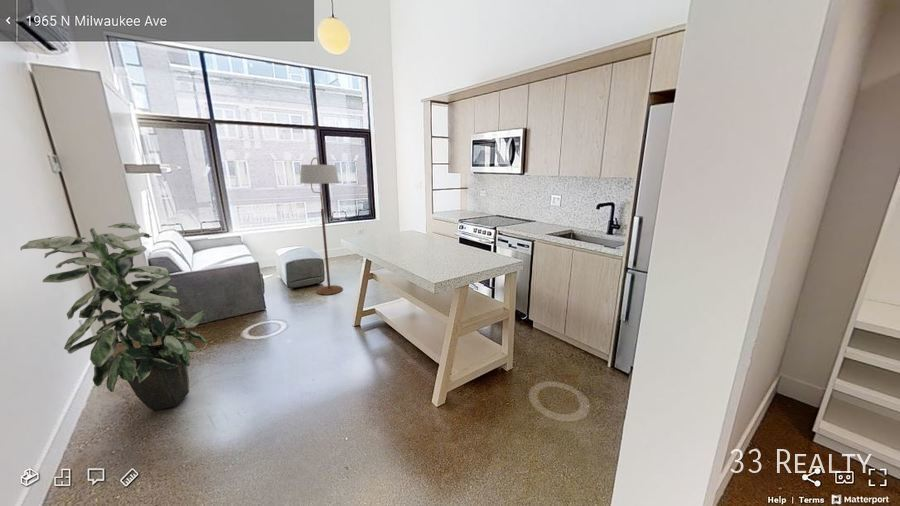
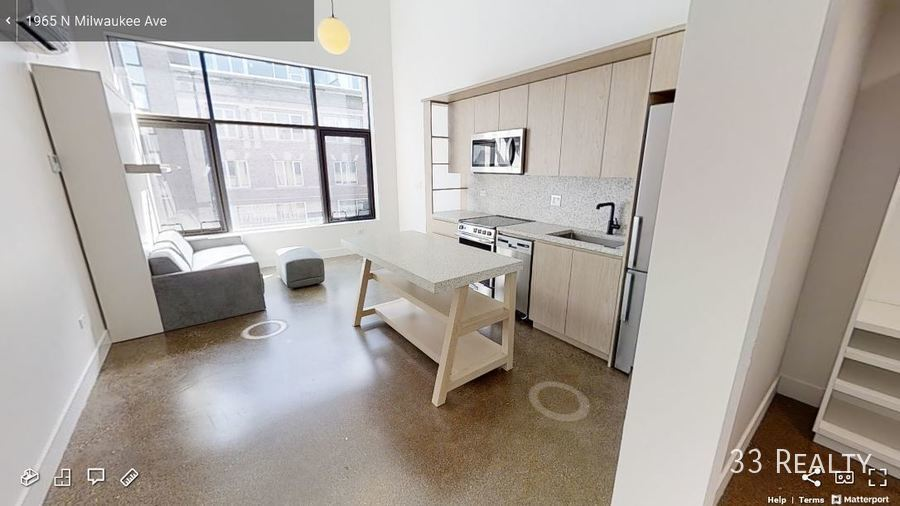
- indoor plant (135, 322)
- floor lamp (322, 226)
